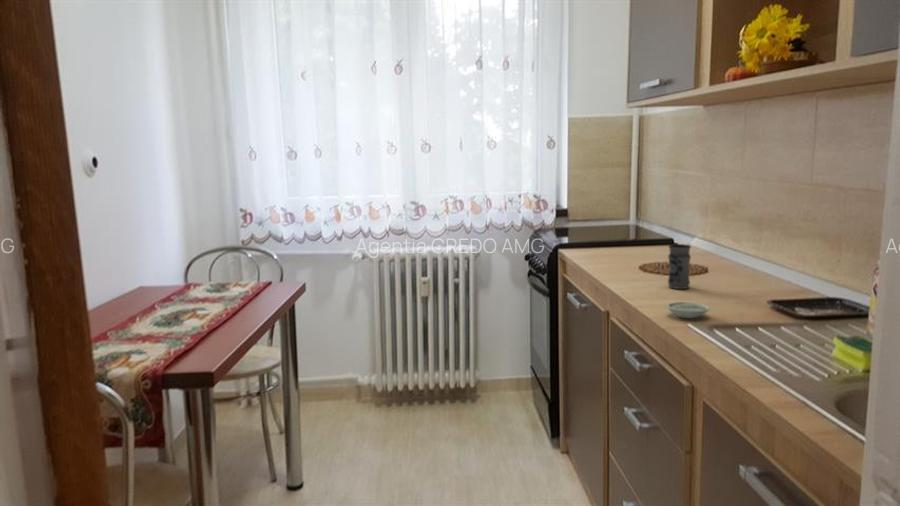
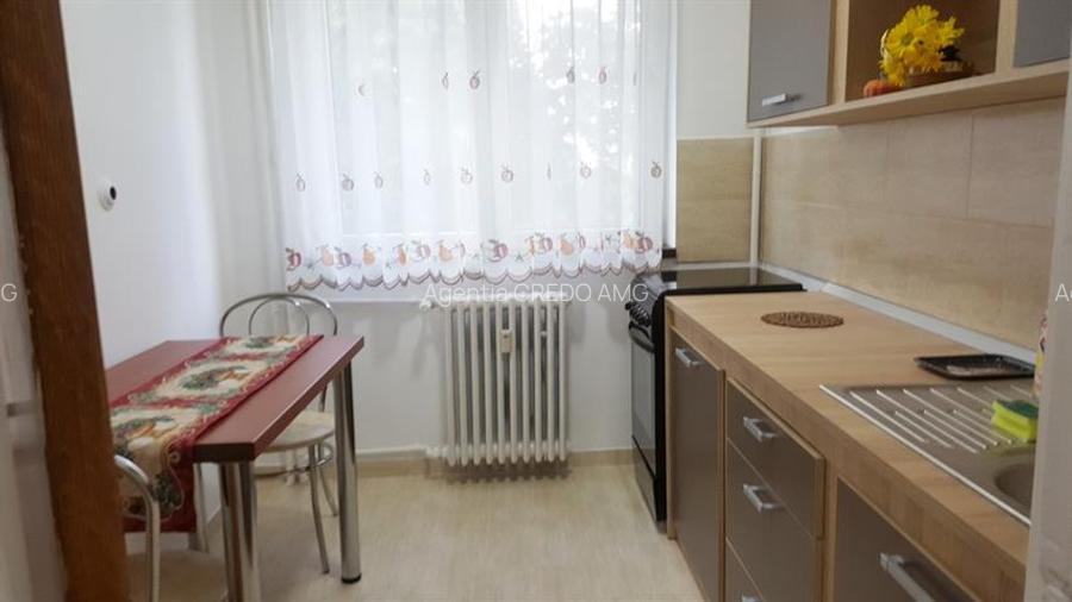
- saucer (687, 310)
- jar (679, 266)
